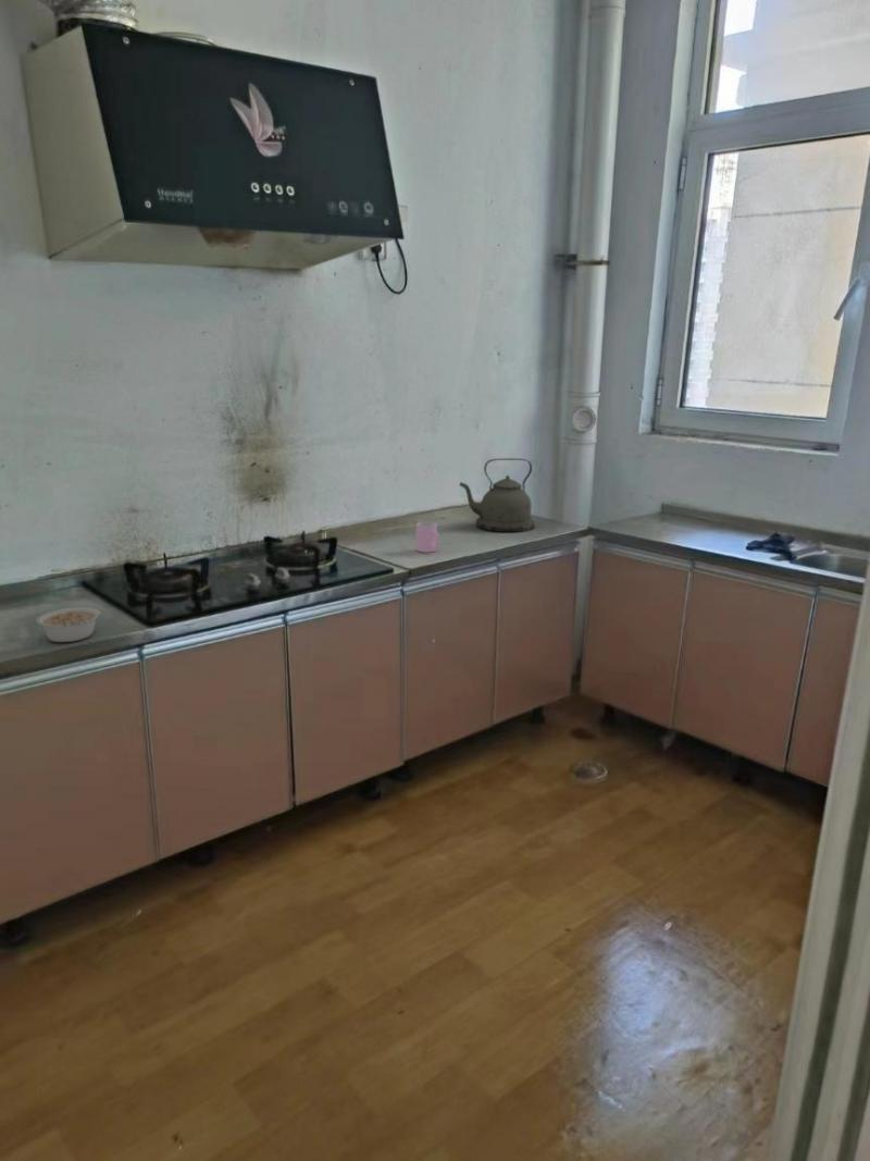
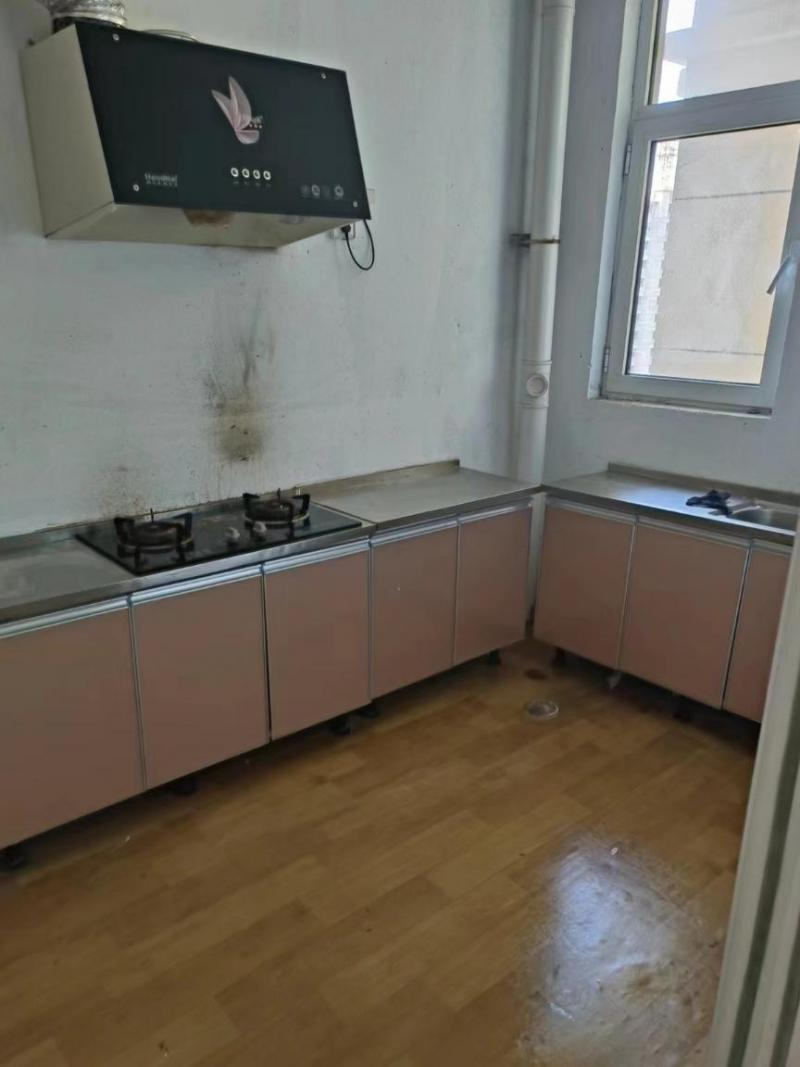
- cup (428, 538)
- legume (72, 623)
- kettle (504, 493)
